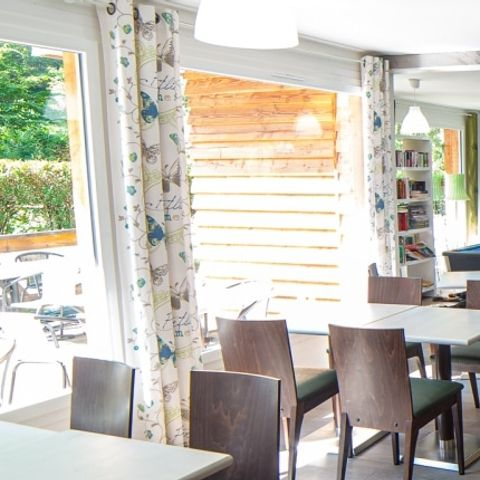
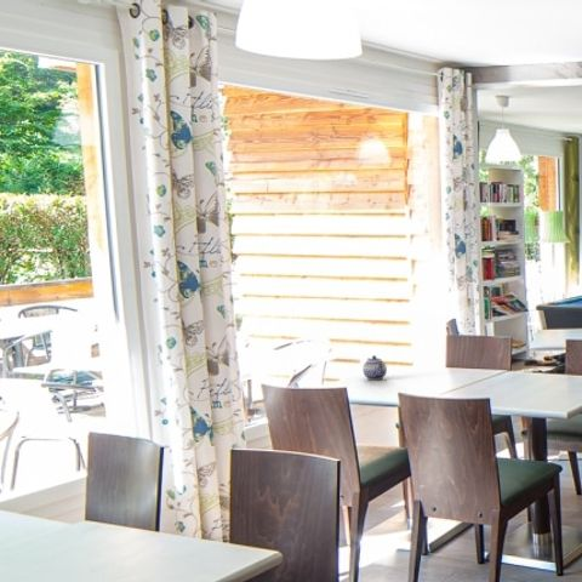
+ teapot (375, 366)
